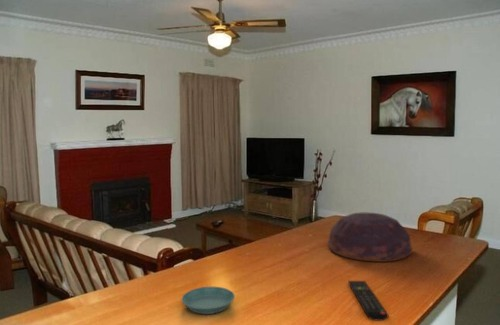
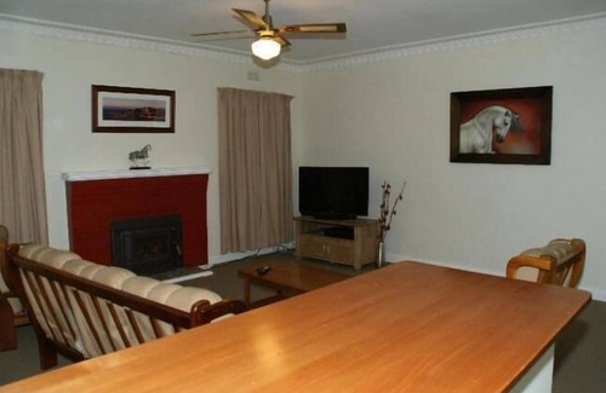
- remote control (366, 298)
- bowl (368, 231)
- saucer (208, 301)
